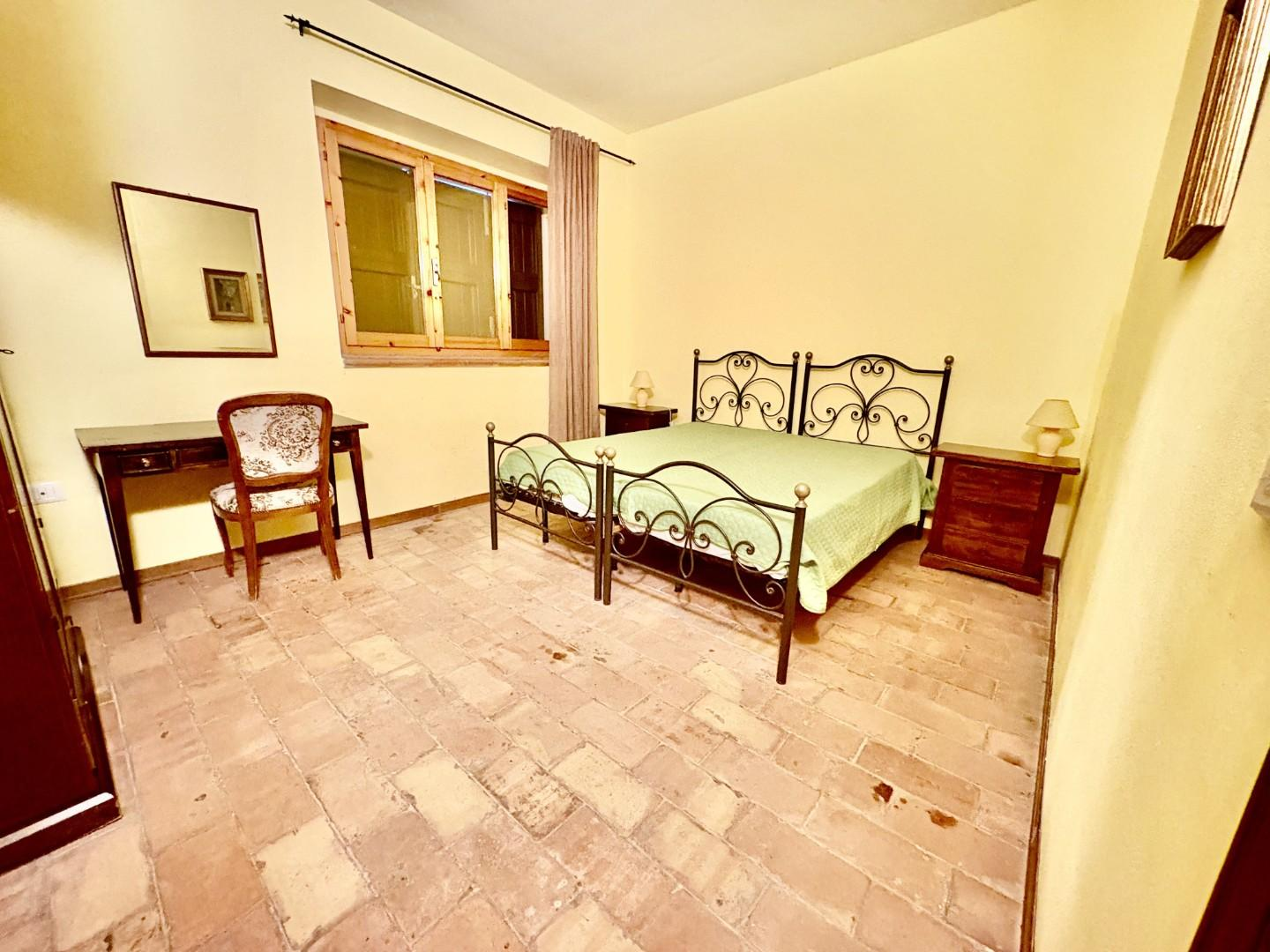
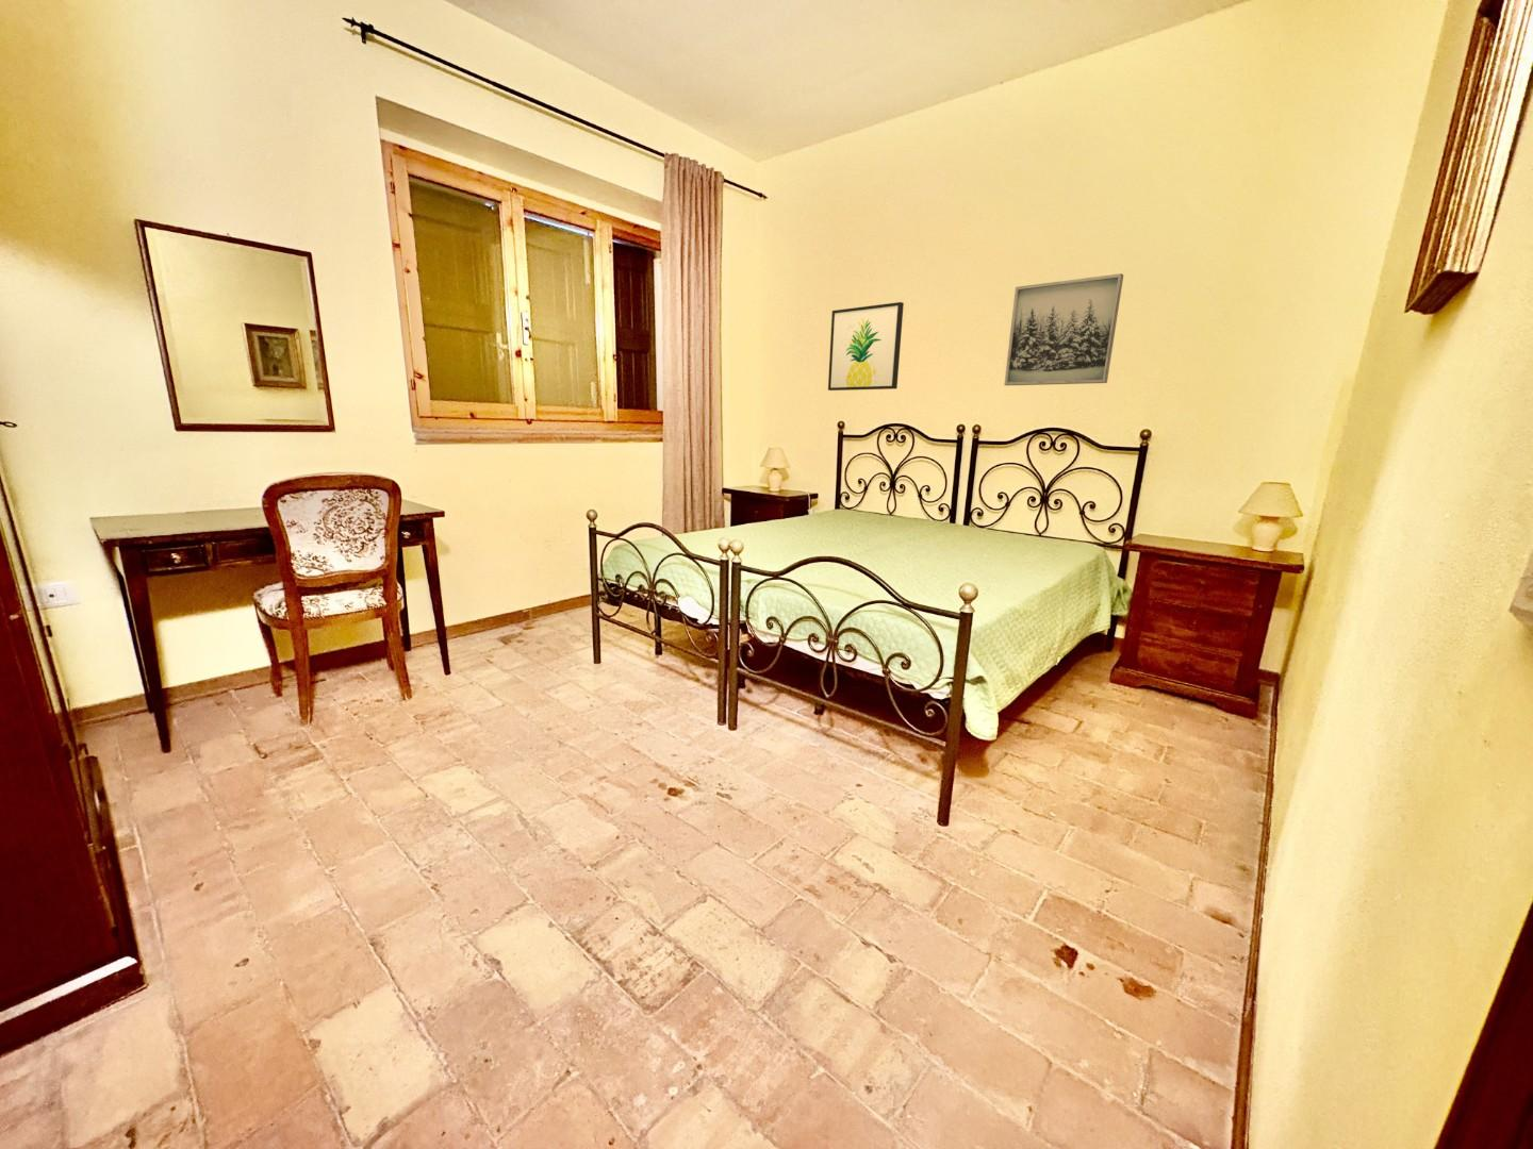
+ wall art (863, 348)
+ wall art (1060, 333)
